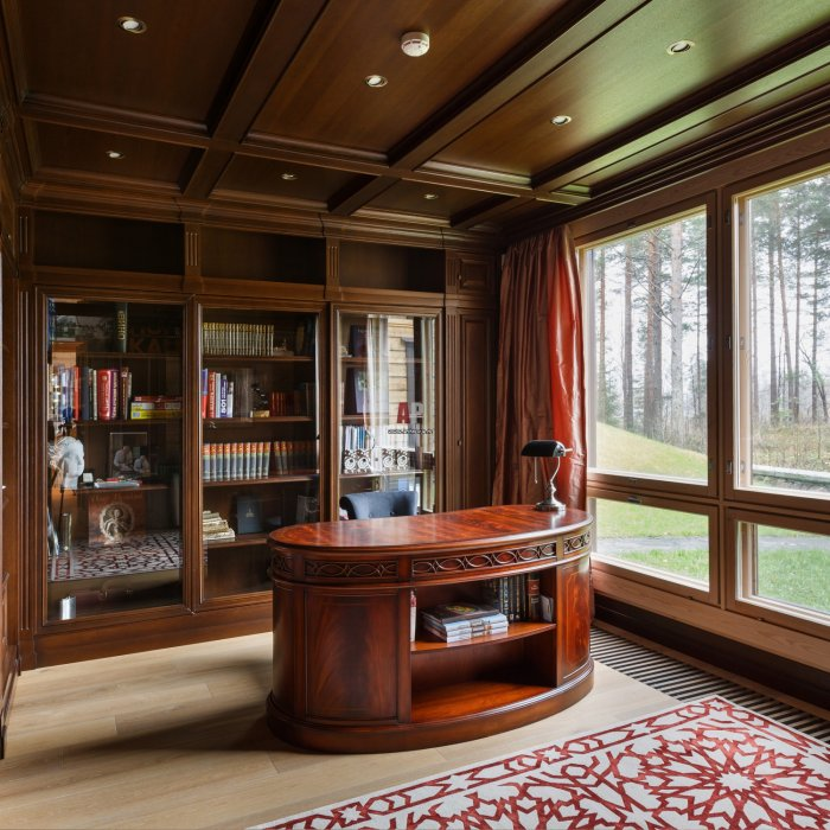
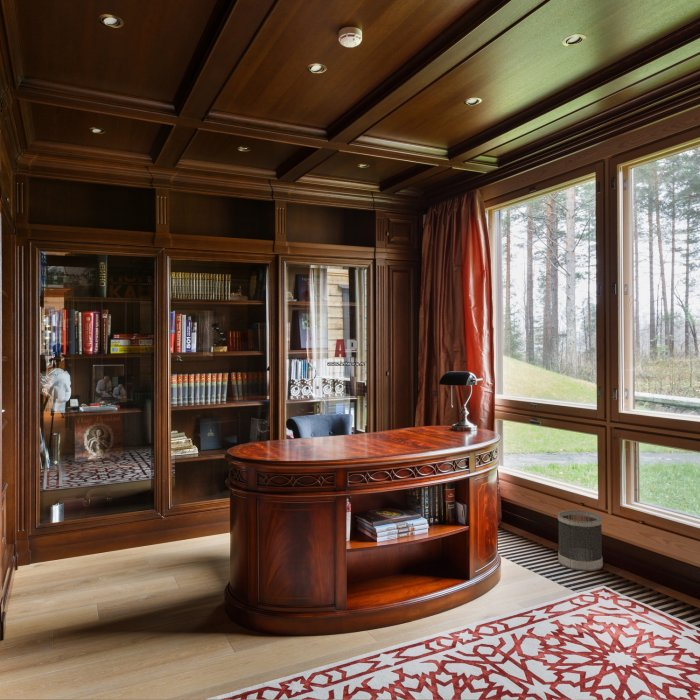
+ wastebasket (579, 539)
